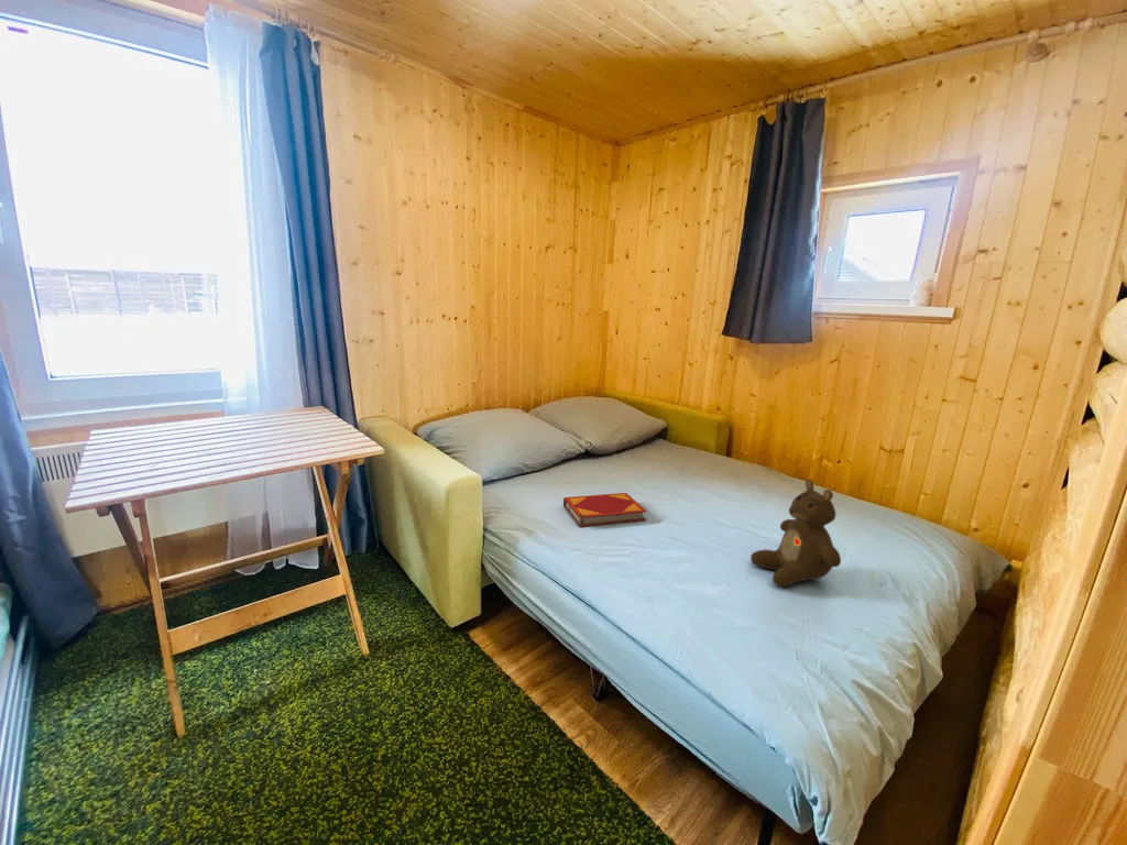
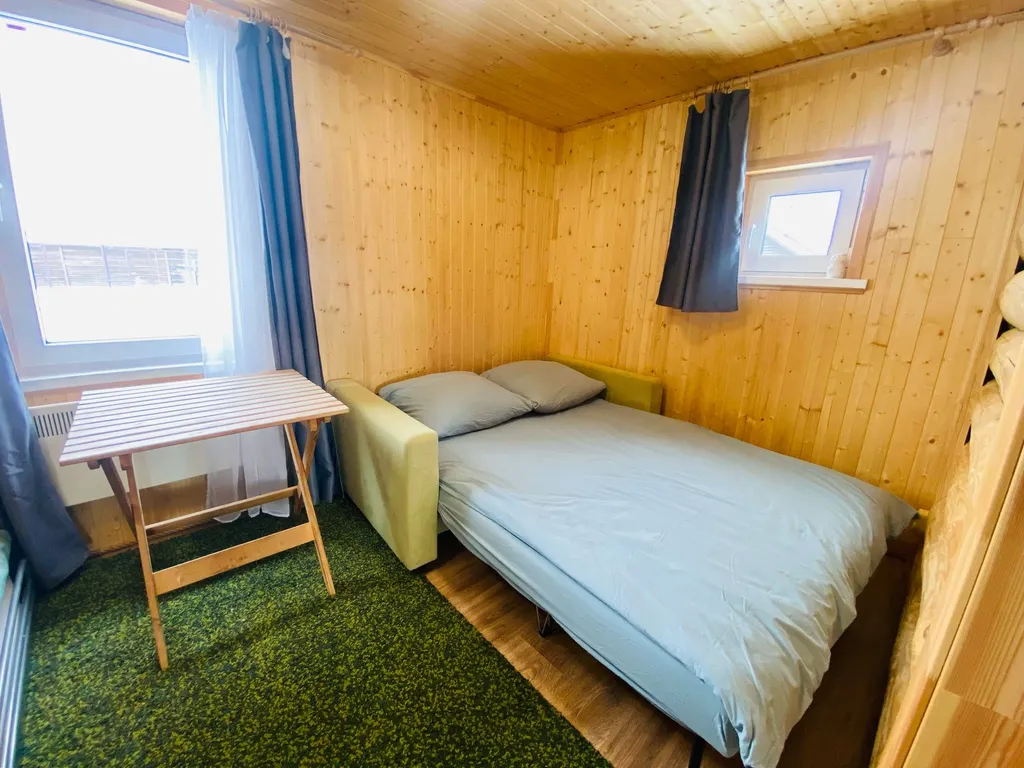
- teddy bear (797, 530)
- hardback book (603, 508)
